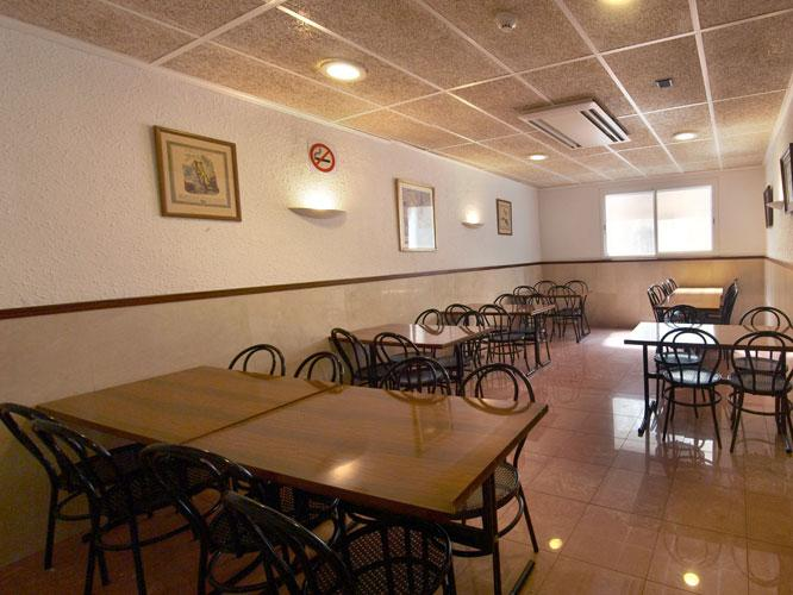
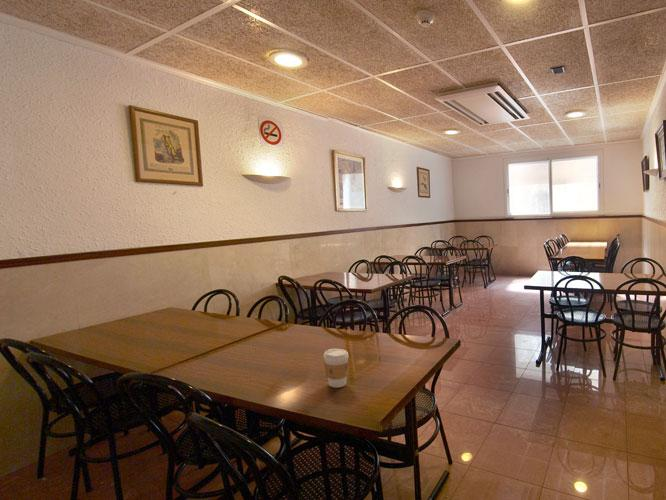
+ coffee cup (336, 367)
